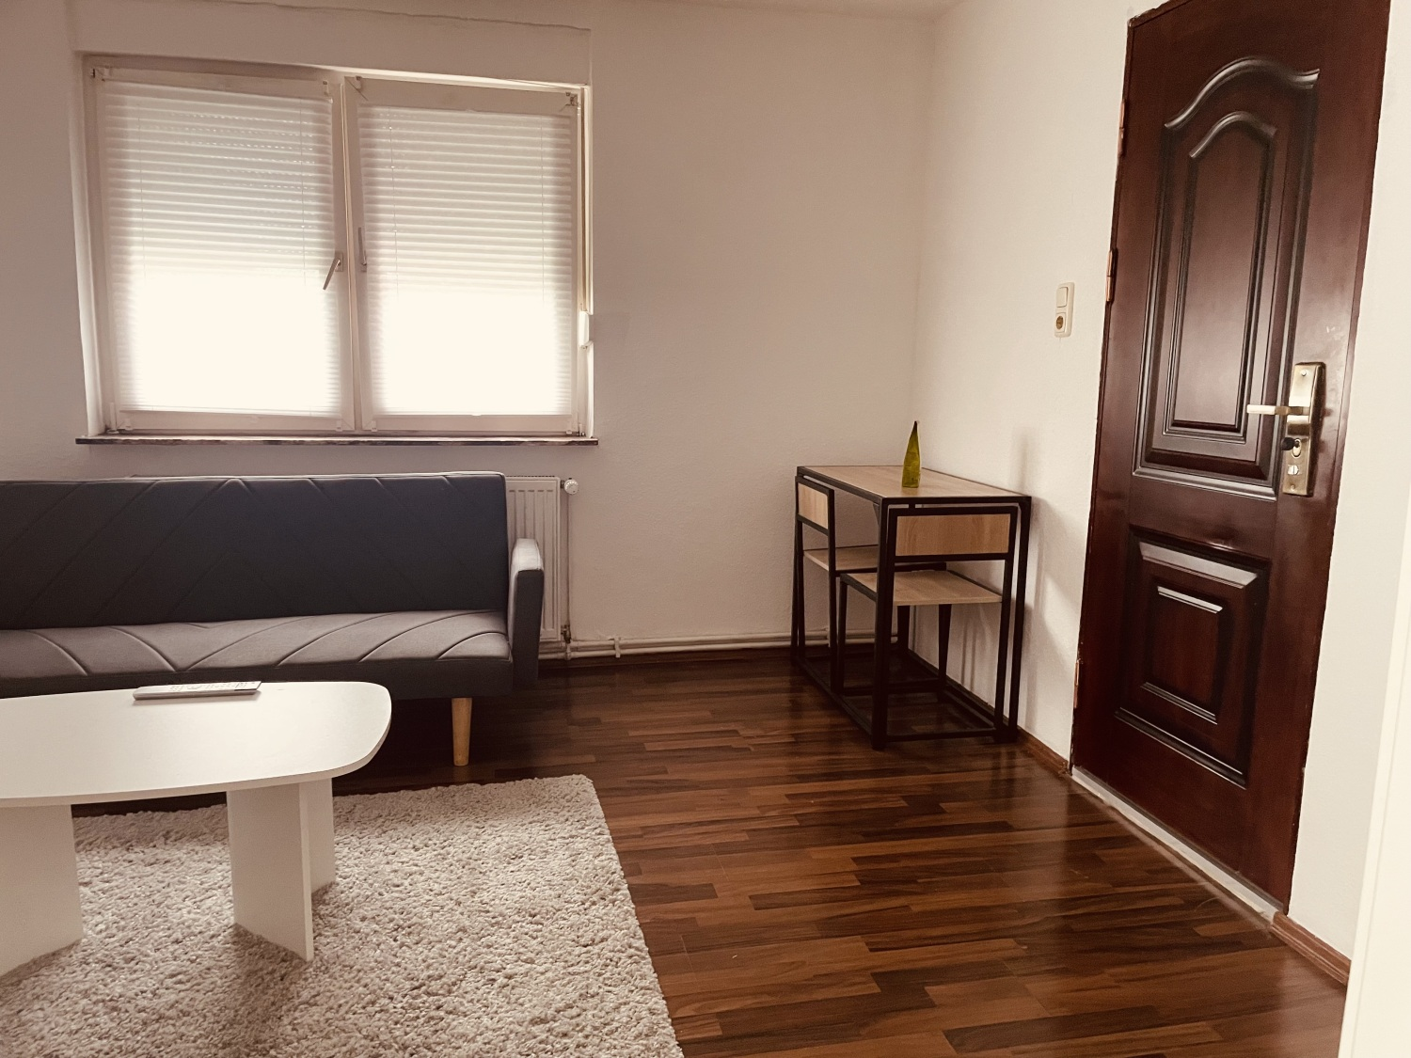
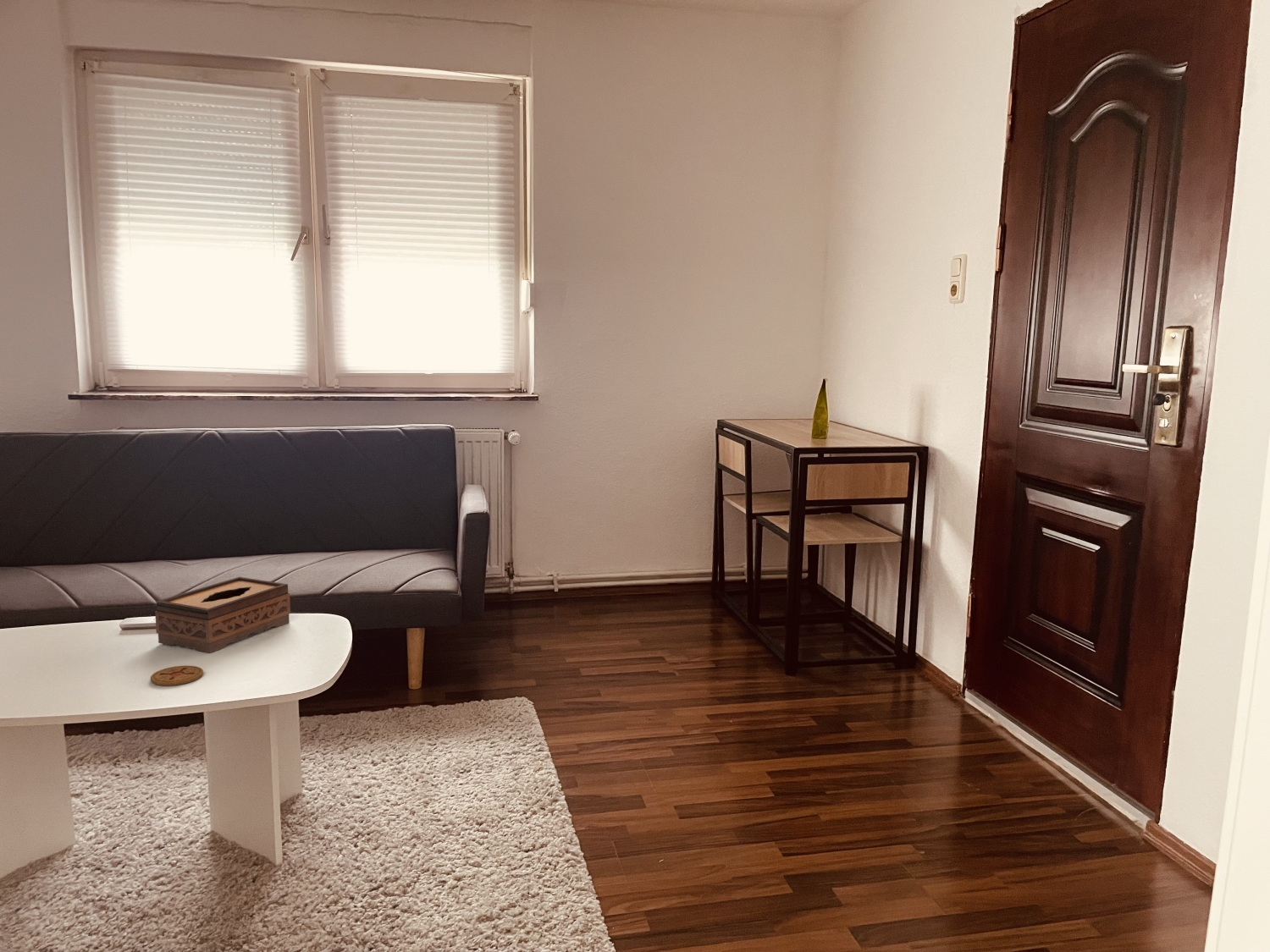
+ coaster (177, 674)
+ tissue box (225, 612)
